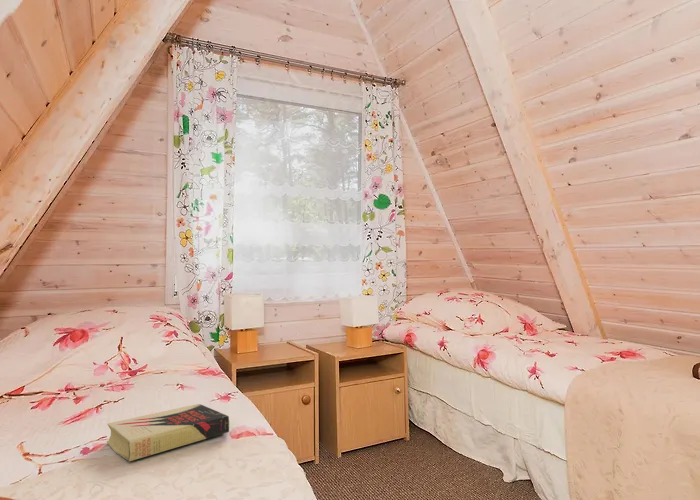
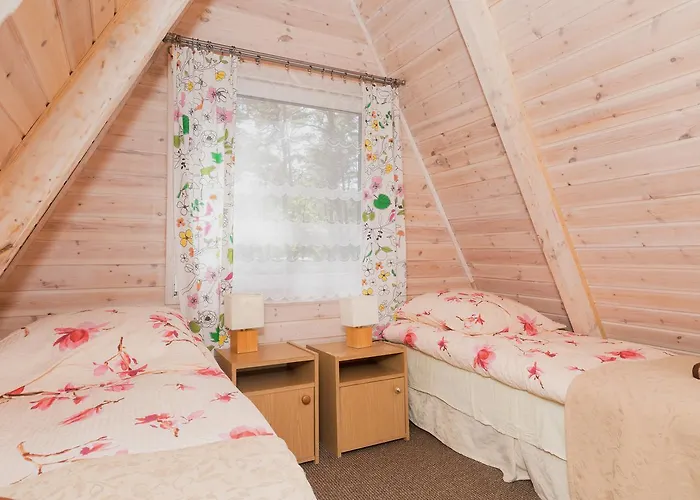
- book (168, 428)
